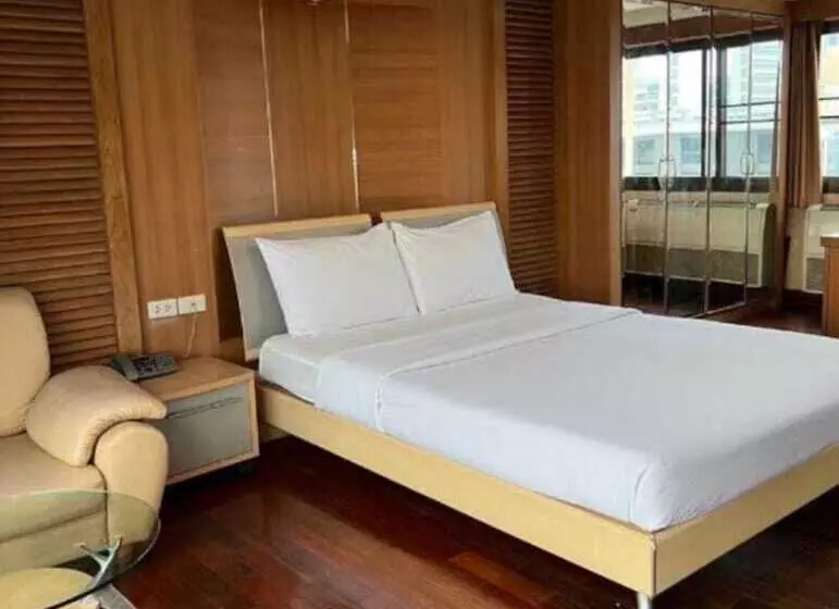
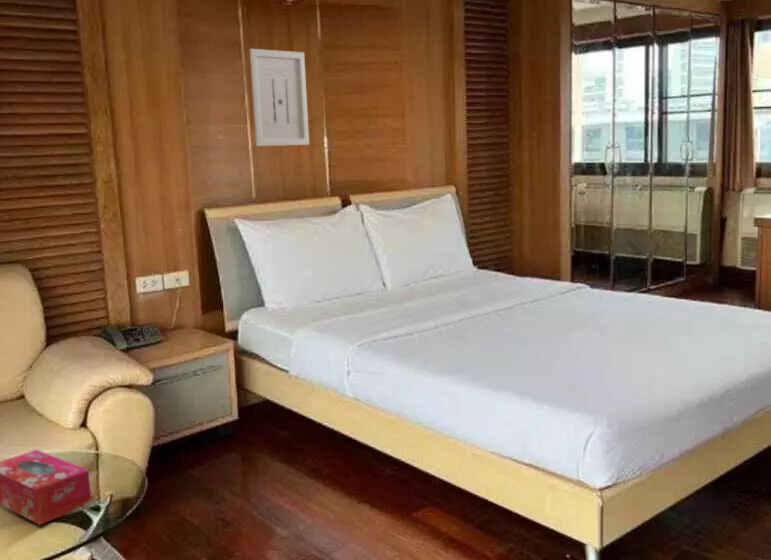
+ wall art (280, 98)
+ tissue box (38, 484)
